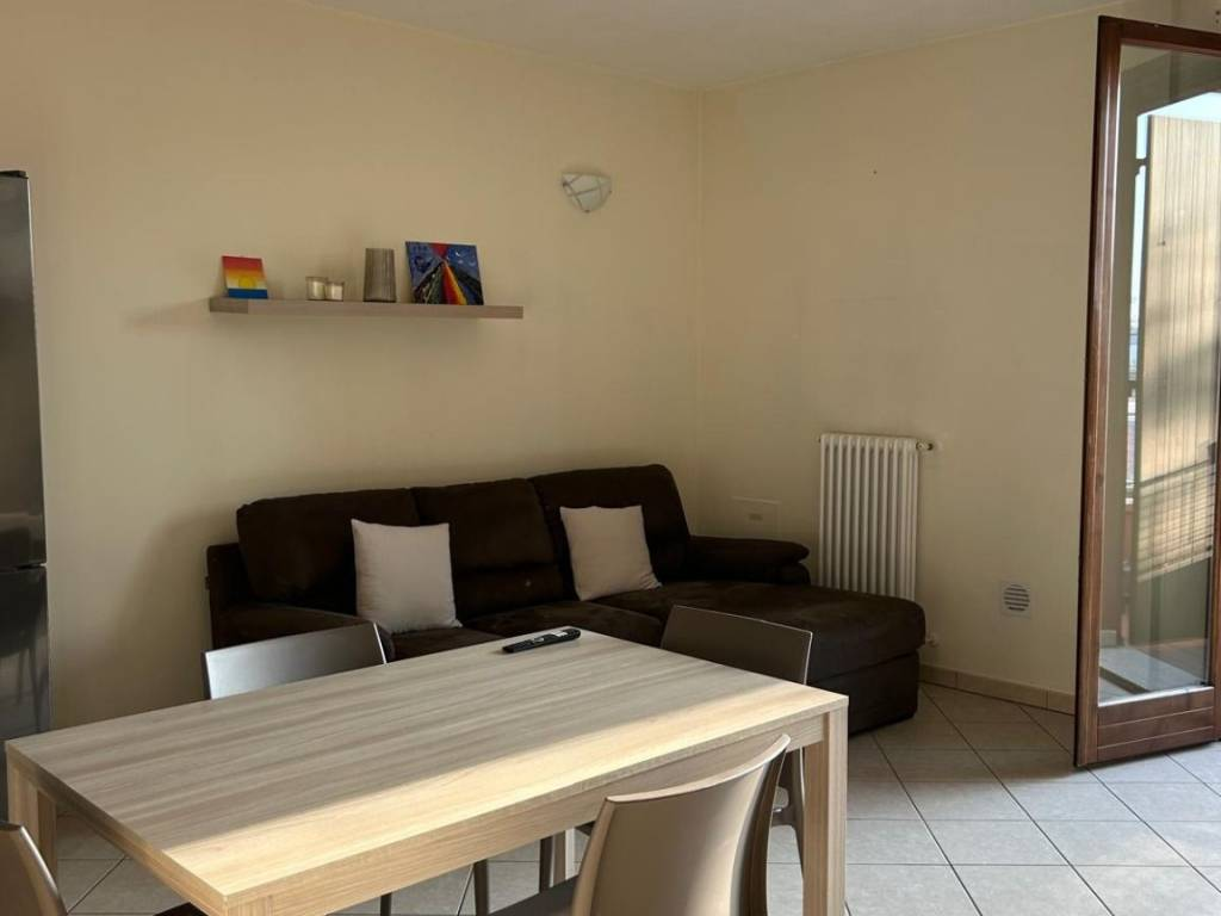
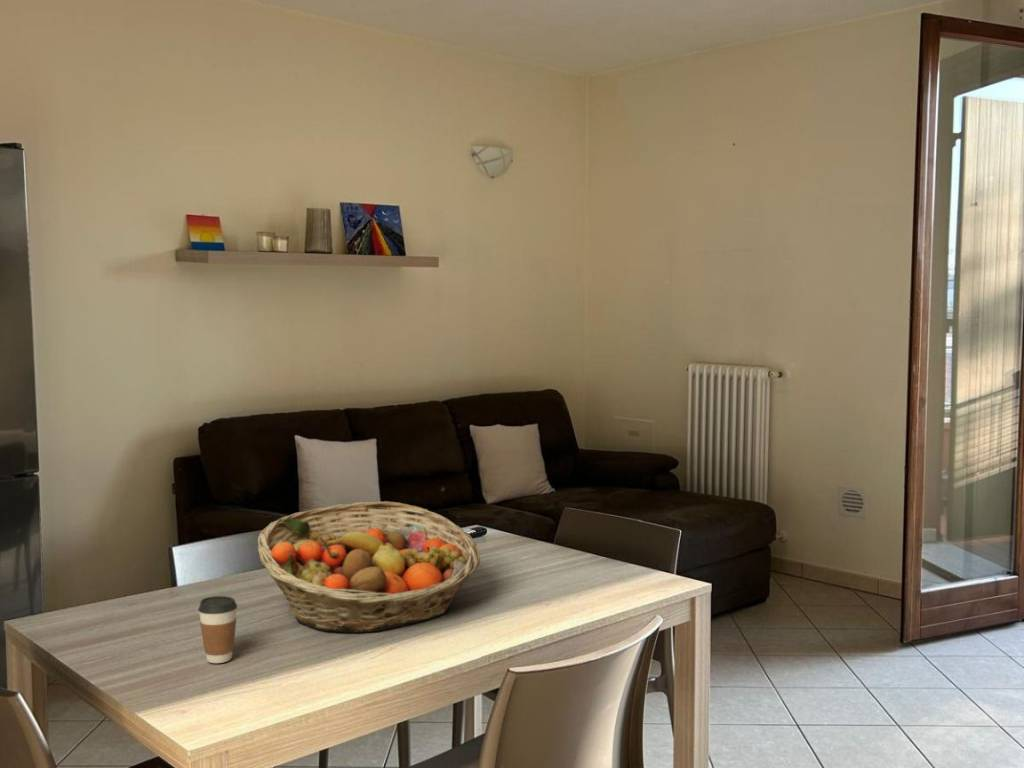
+ coffee cup (218, 629)
+ fruit basket (370, 563)
